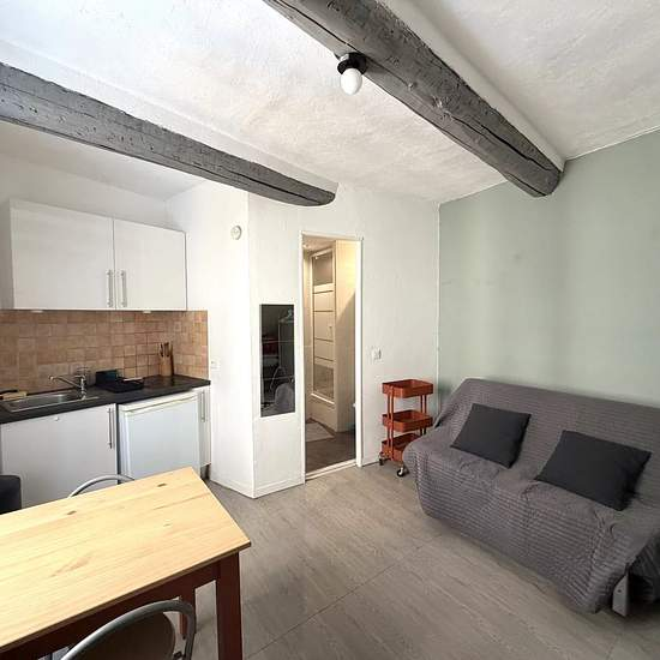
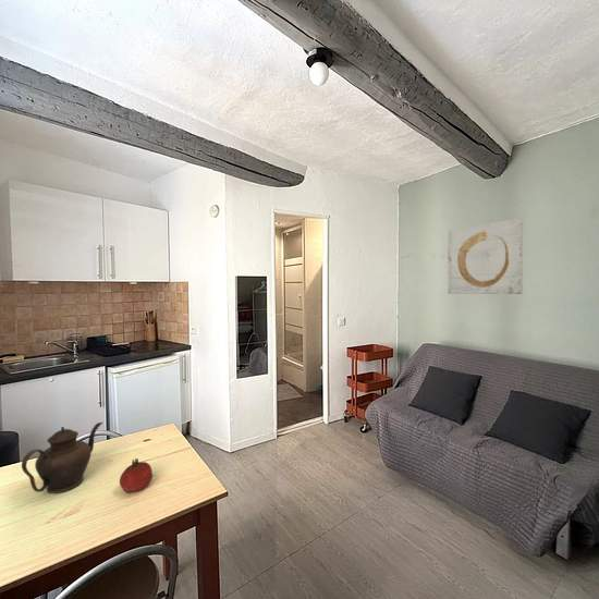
+ fruit (136, 472)
+ wall art (482, 259)
+ teapot (68, 453)
